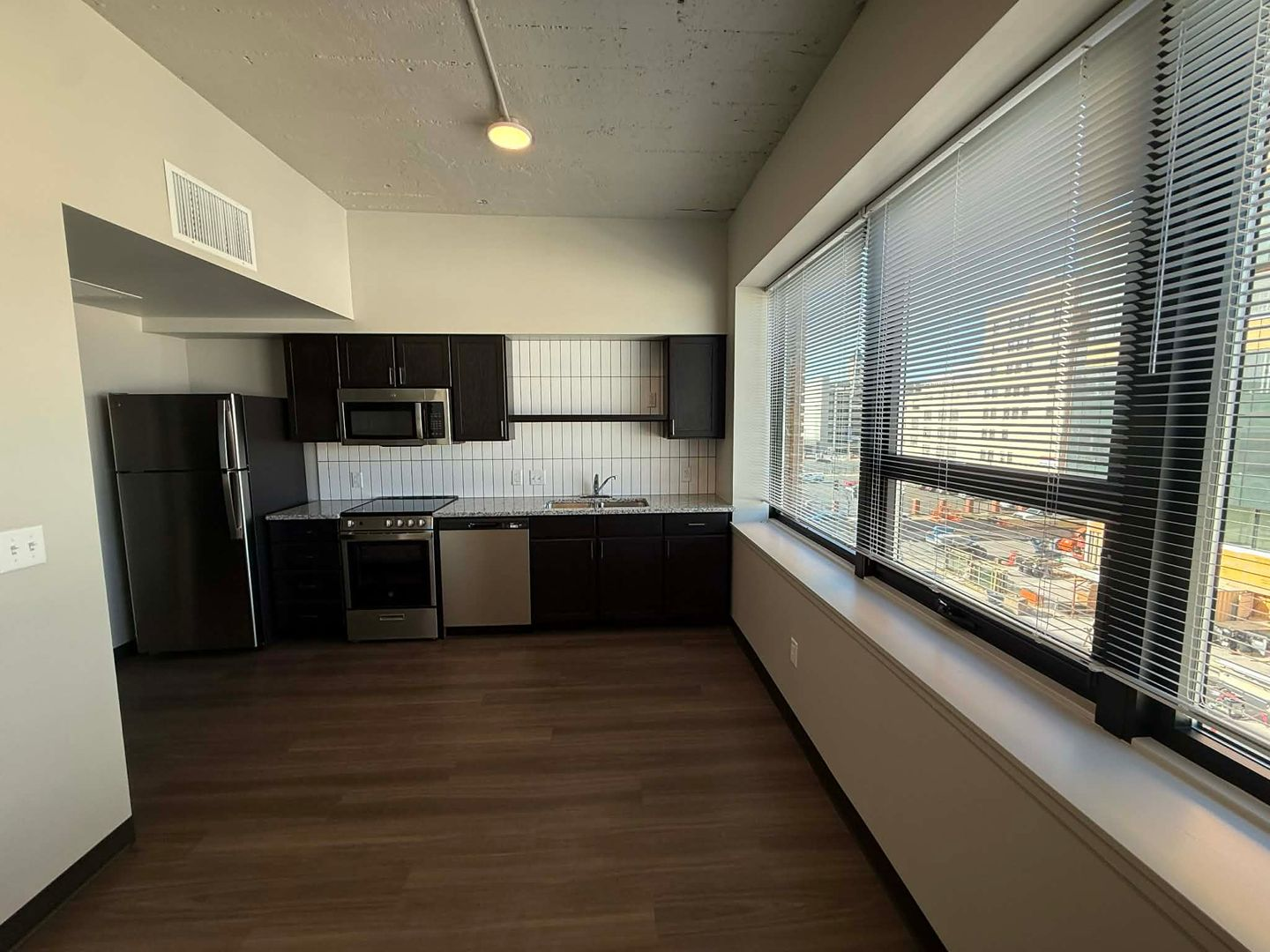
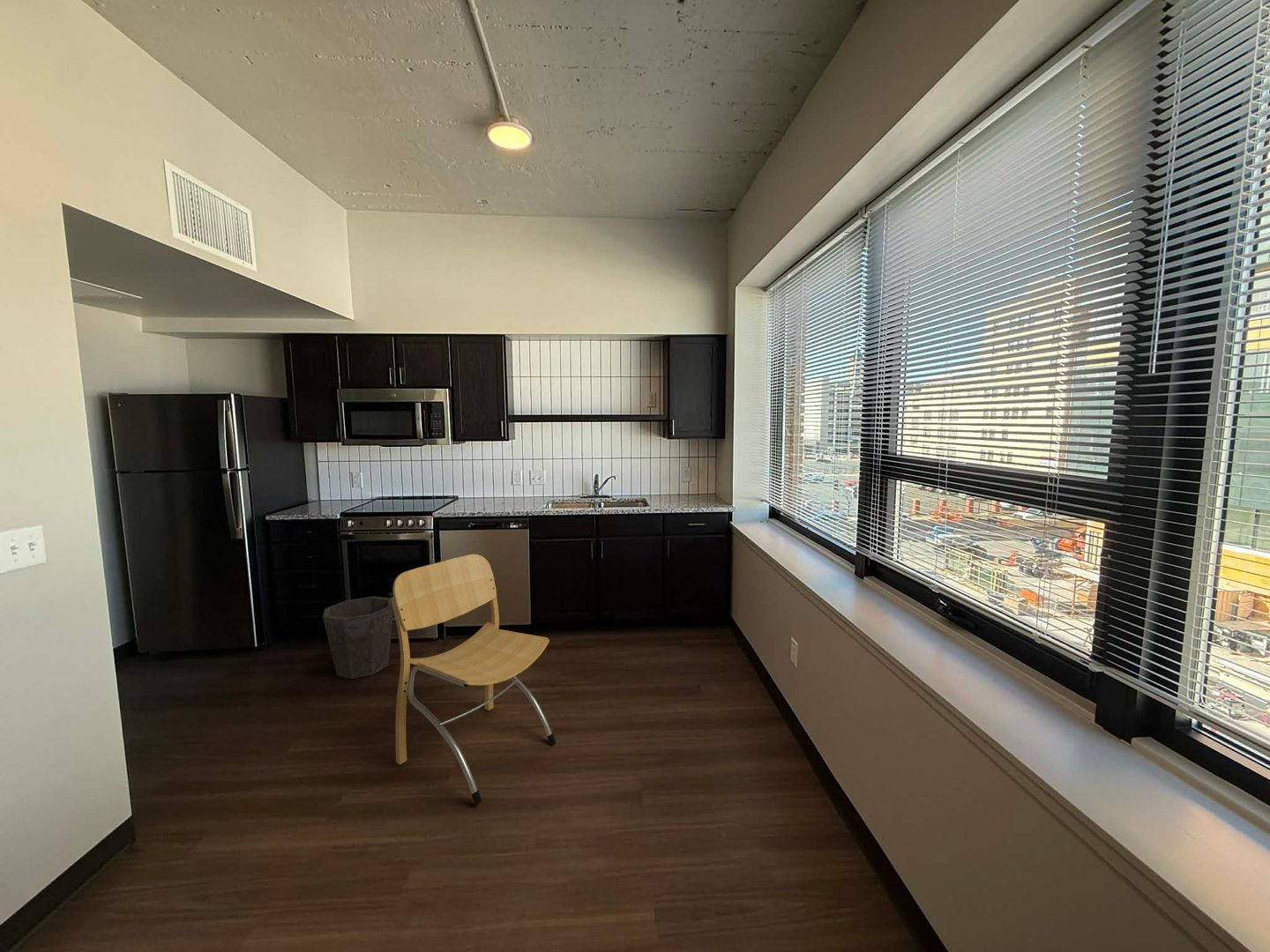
+ chair (475, 662)
+ waste bin (361, 636)
